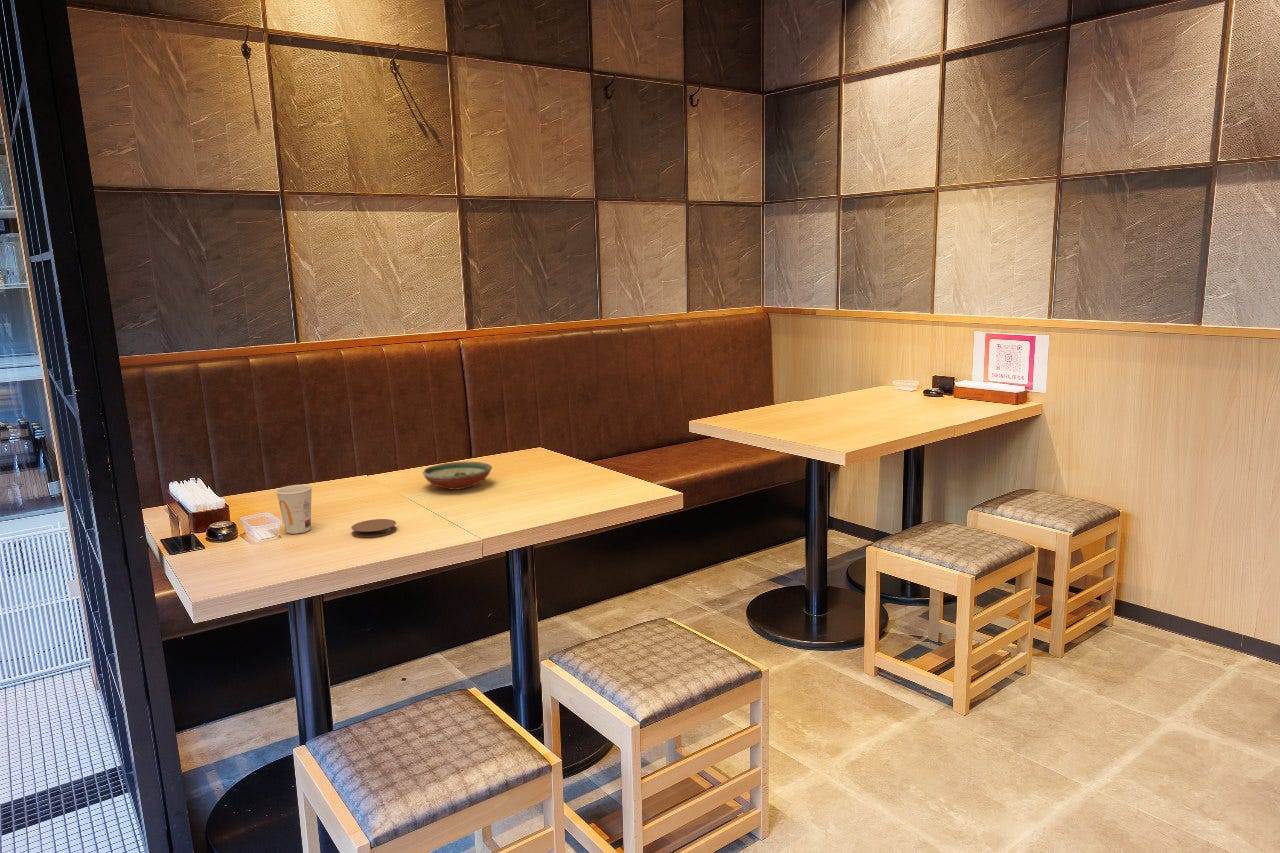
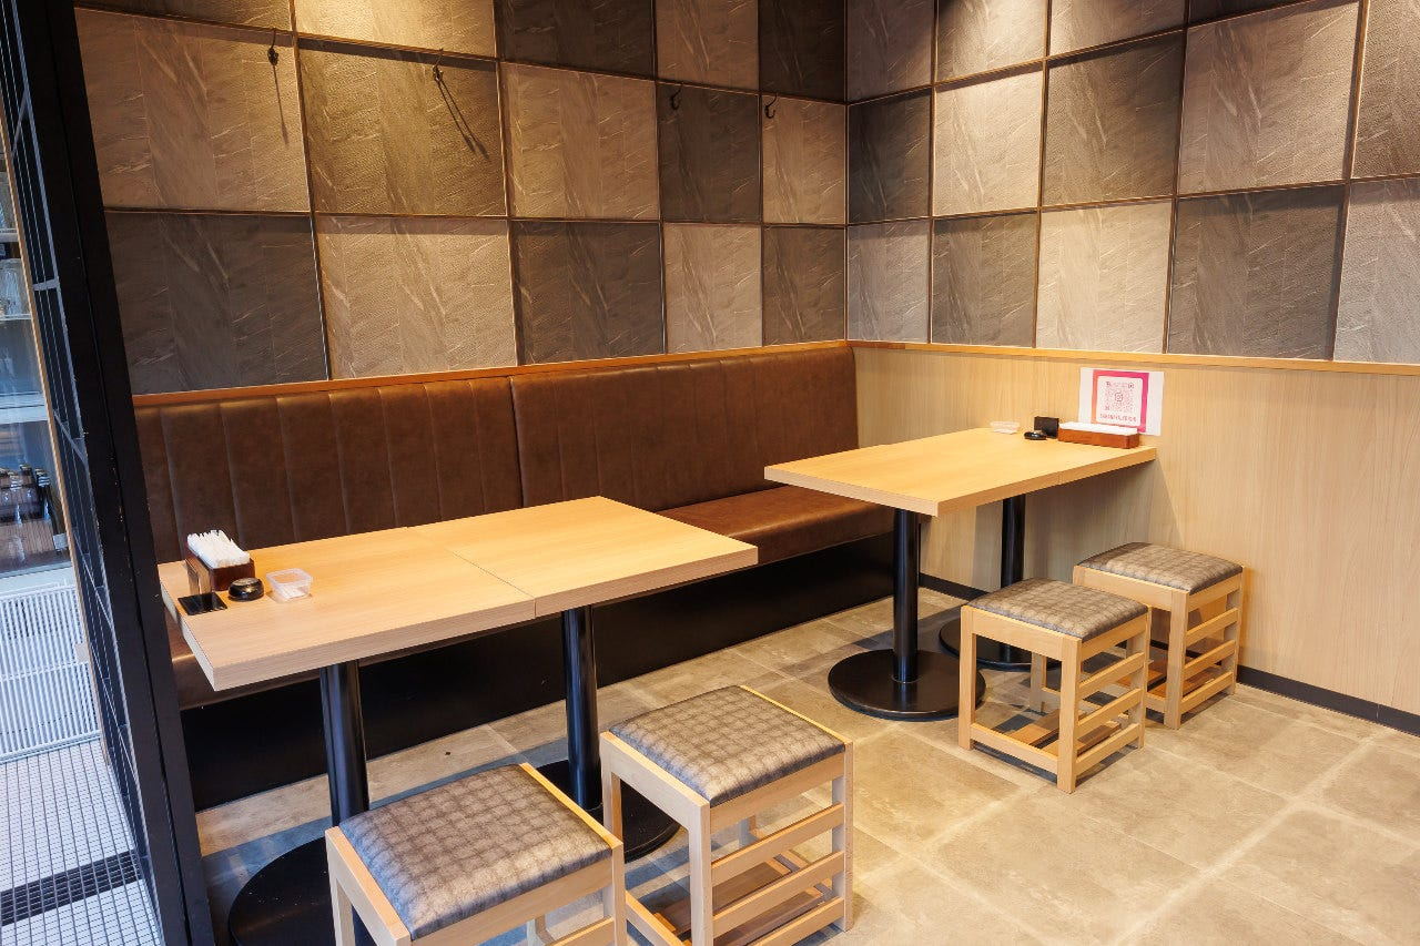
- cup (296, 509)
- decorative bowl (457, 477)
- coaster (374, 527)
